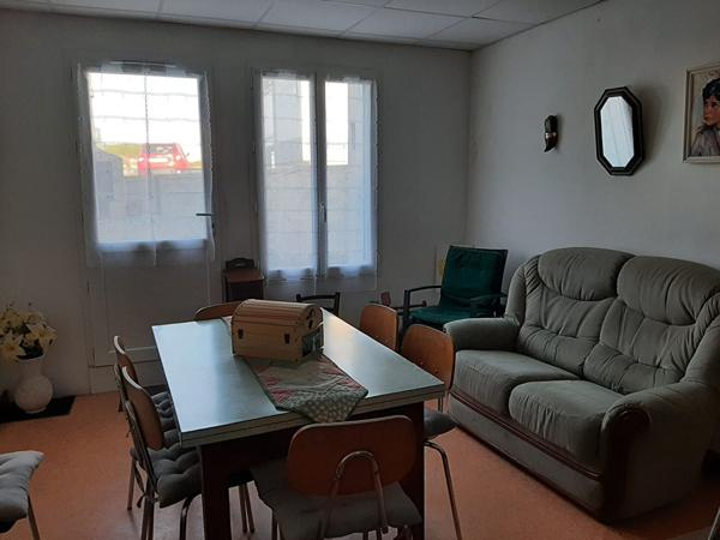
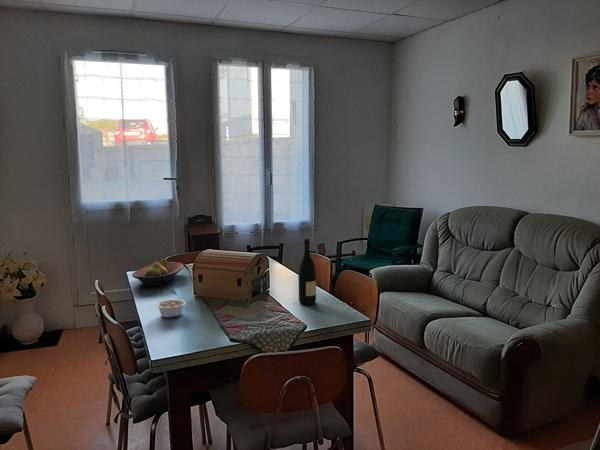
+ legume (171, 308)
+ wine bottle (307, 270)
+ fruit bowl (159, 270)
